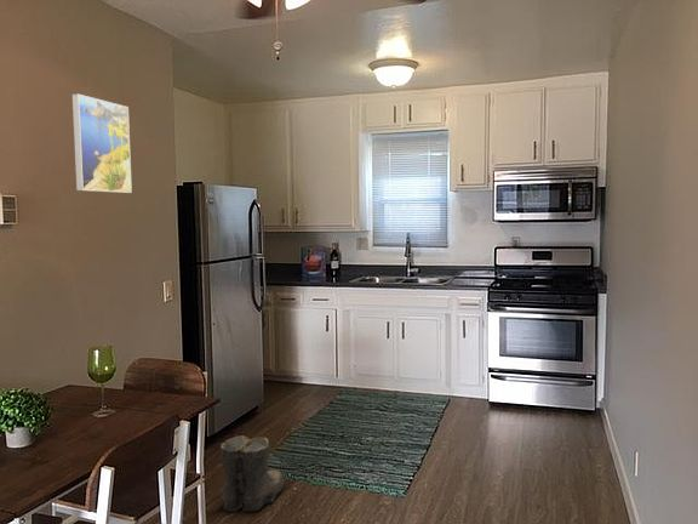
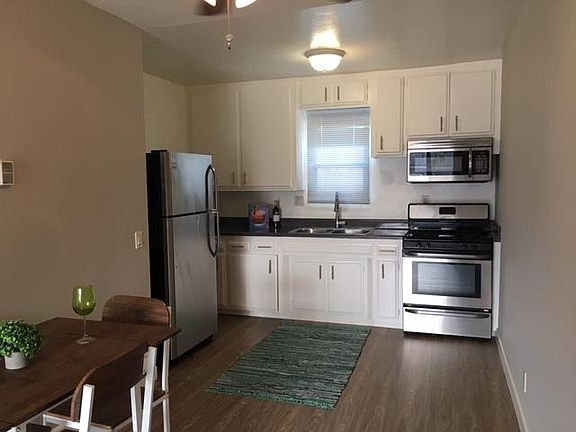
- boots (252, 466)
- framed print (103, 146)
